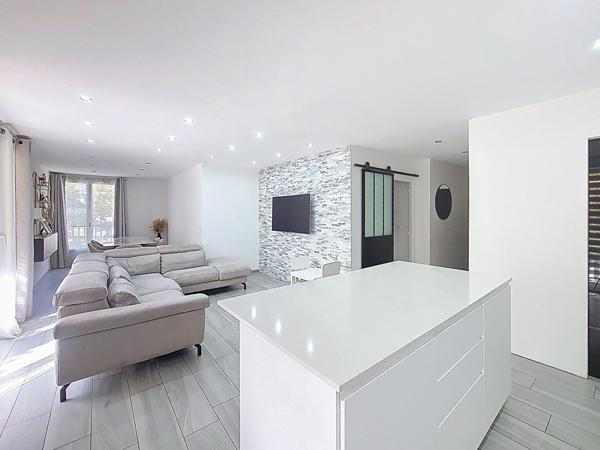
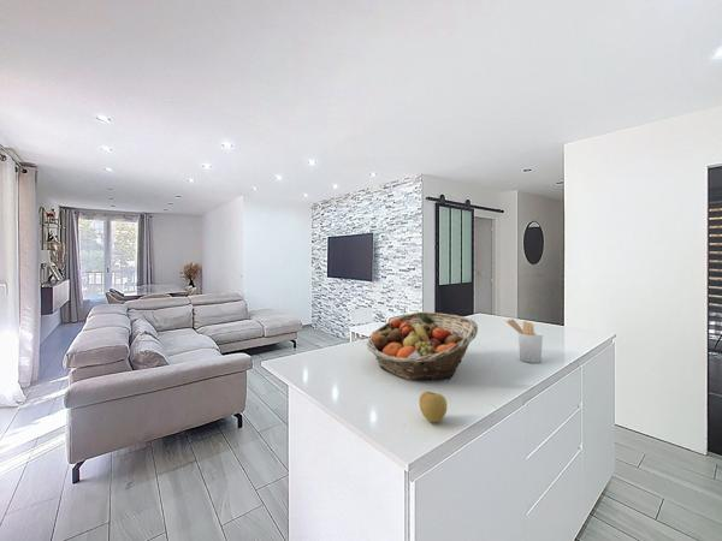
+ utensil holder (523, 339)
+ fruit basket (419, 341)
+ apple (432, 406)
